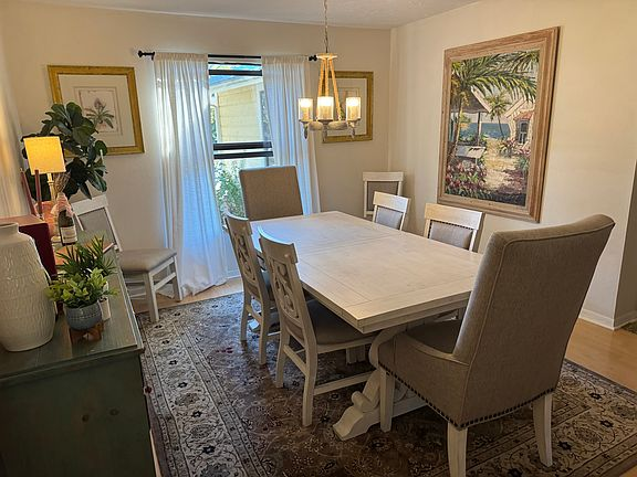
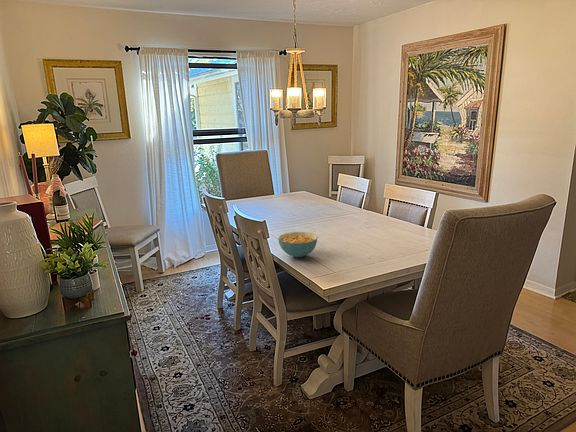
+ cereal bowl (298, 246)
